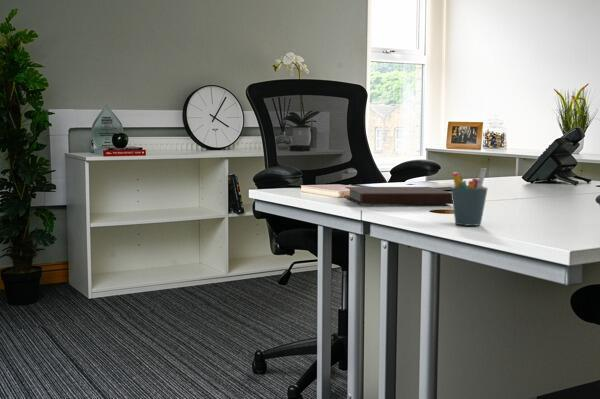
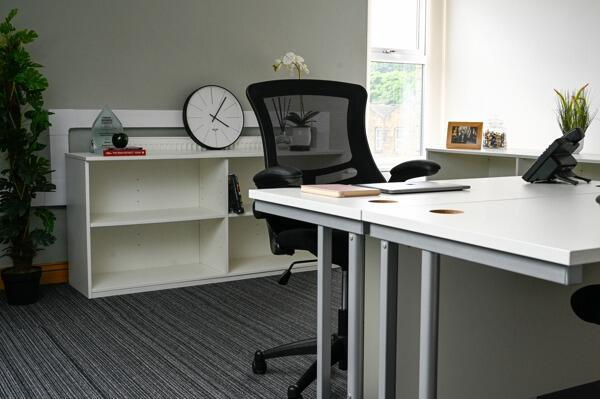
- notebook (396, 195)
- pen holder (468, 195)
